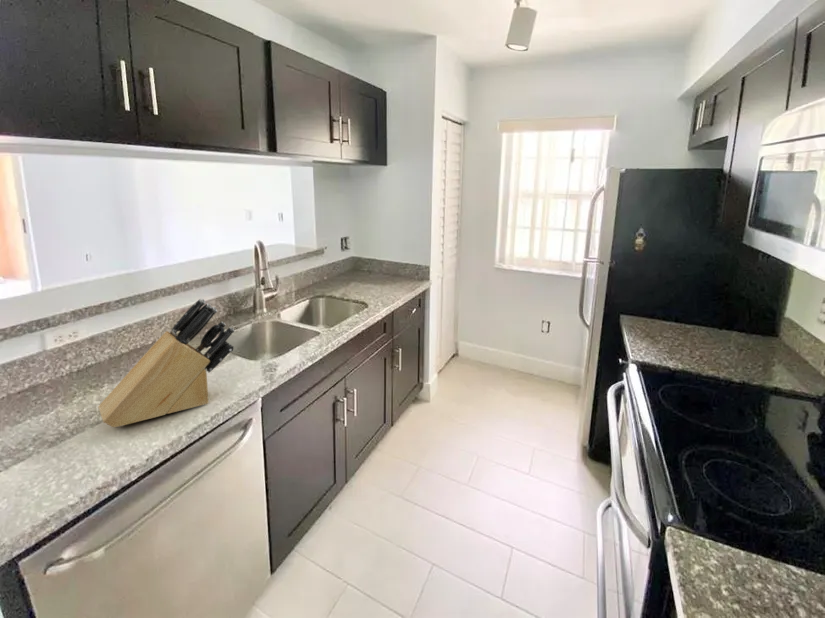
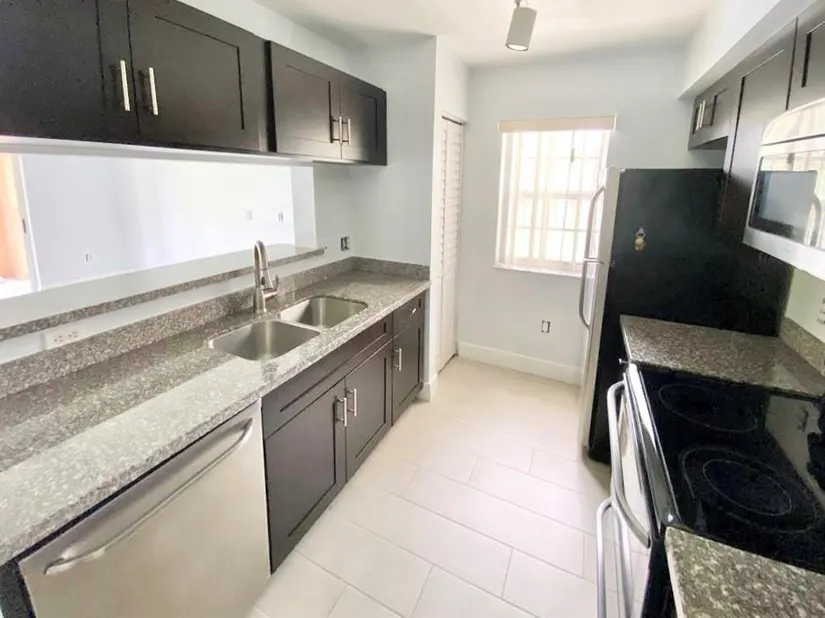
- knife block (168, 356)
